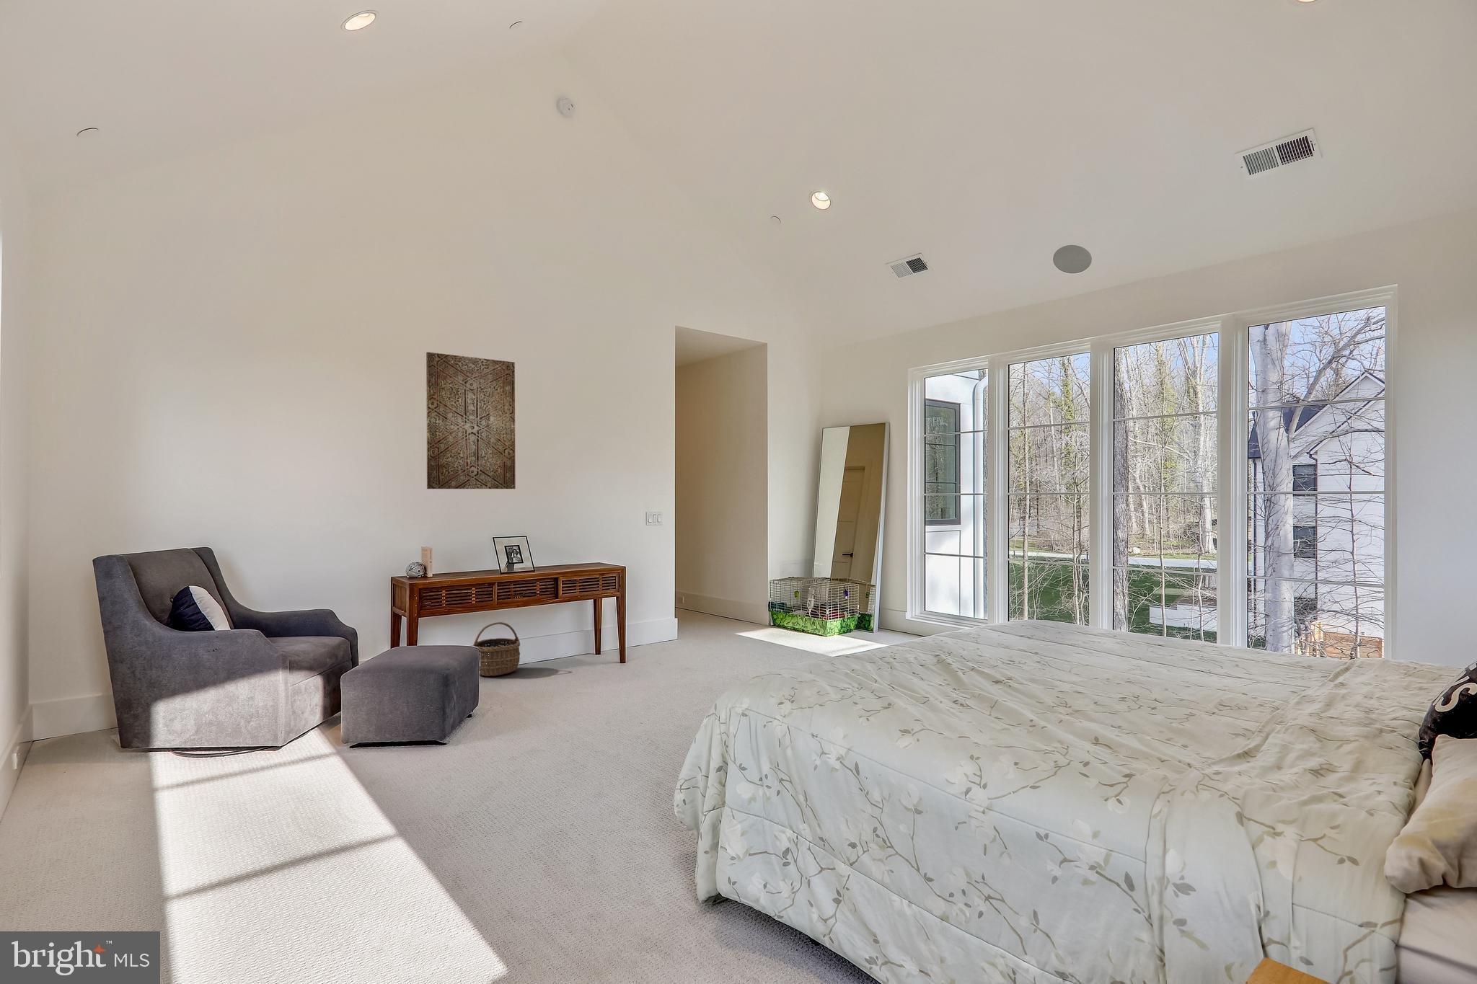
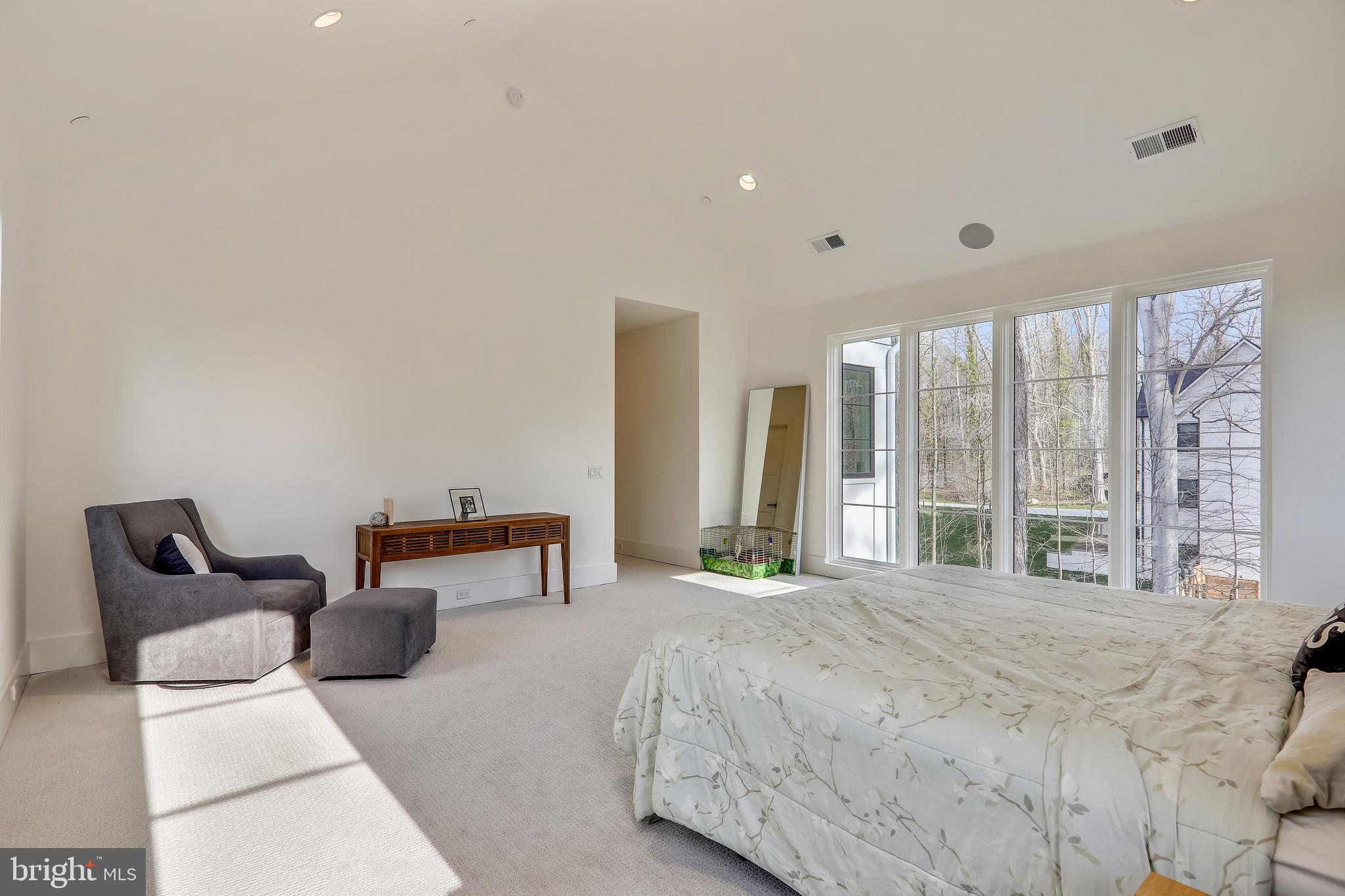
- wicker basket (495, 647)
- wall art (472, 423)
